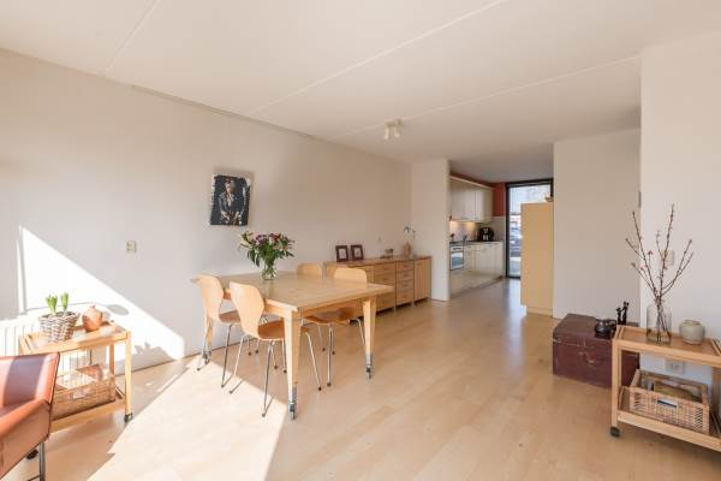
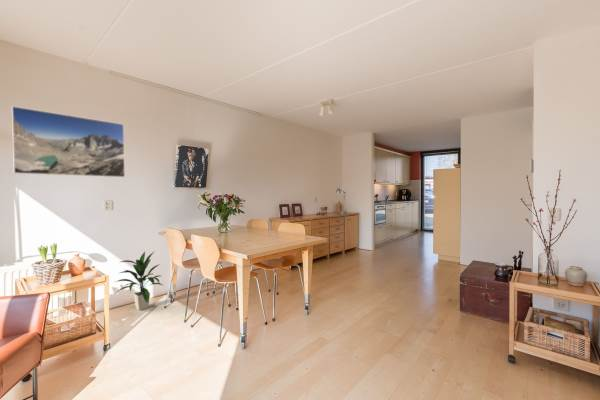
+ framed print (74, 146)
+ indoor plant (141, 280)
